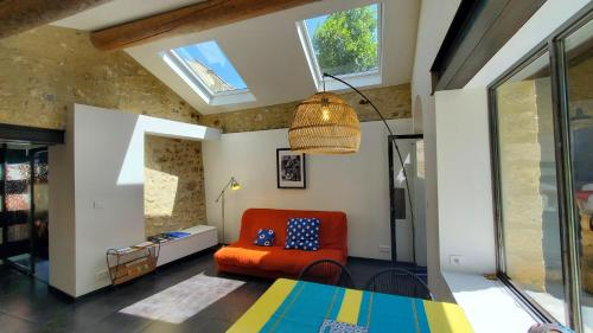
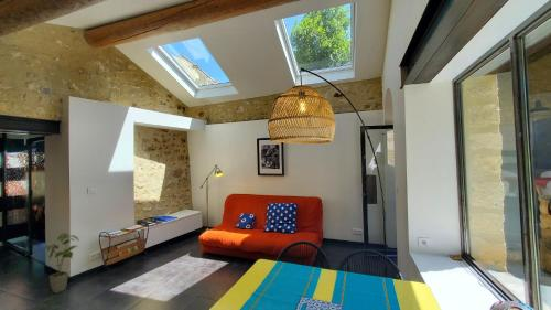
+ house plant (63, 259)
